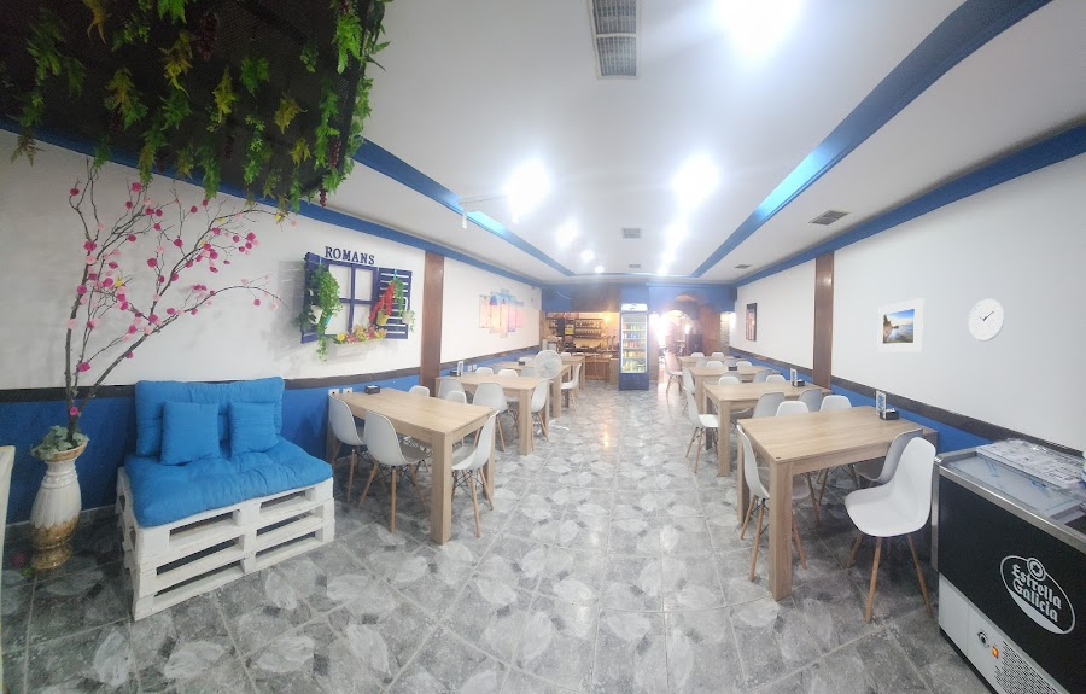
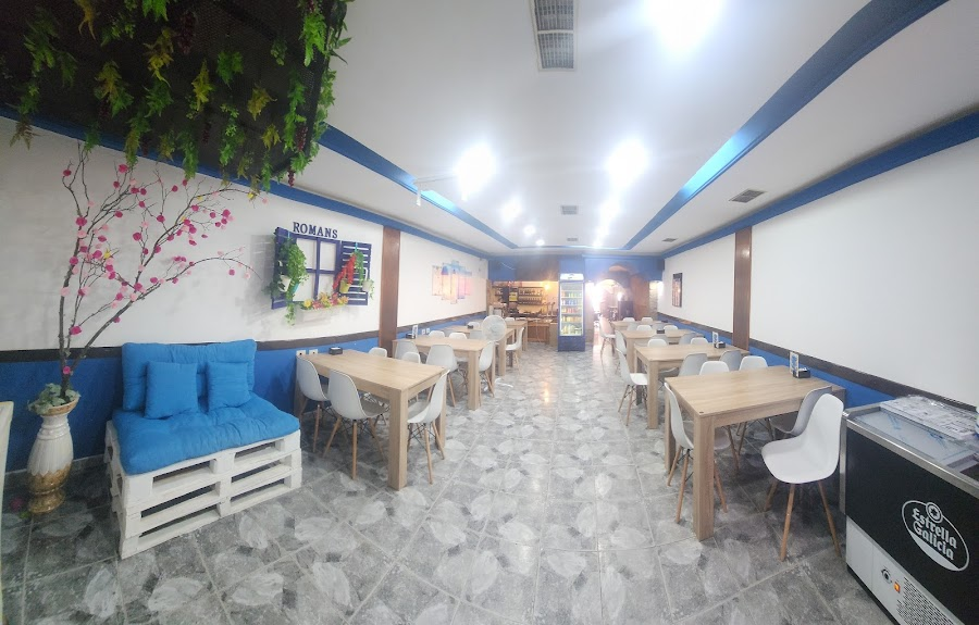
- wall clock (983, 320)
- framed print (898, 327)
